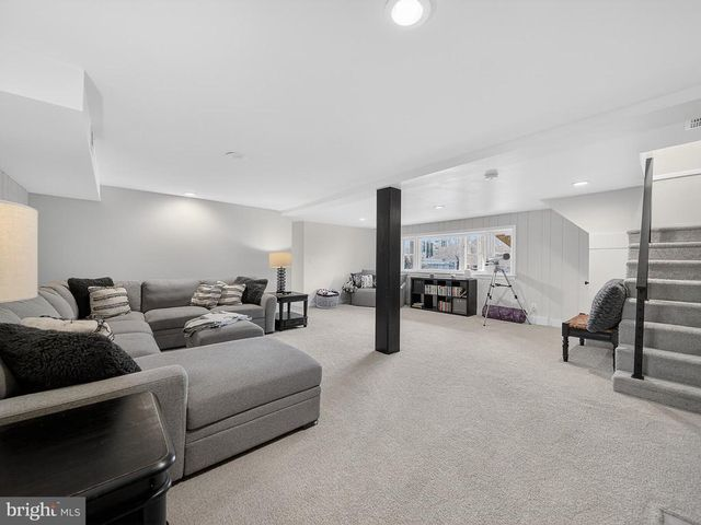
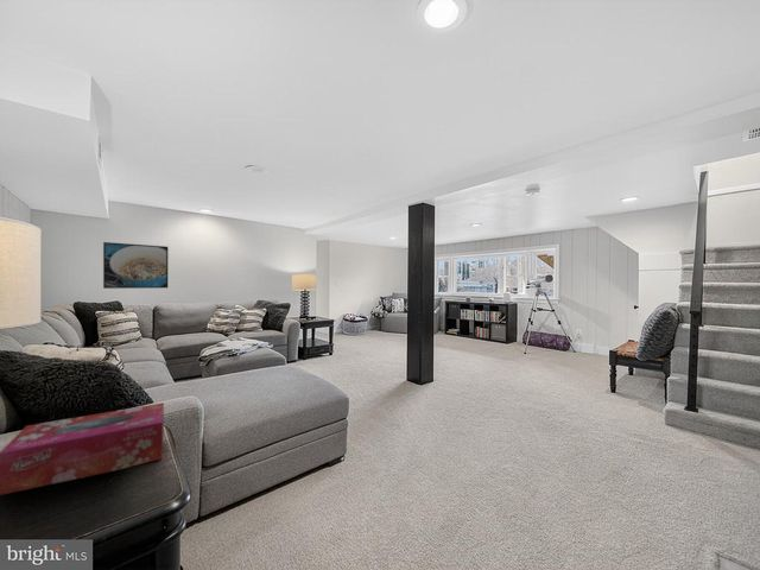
+ tissue box (95, 442)
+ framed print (137, 266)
